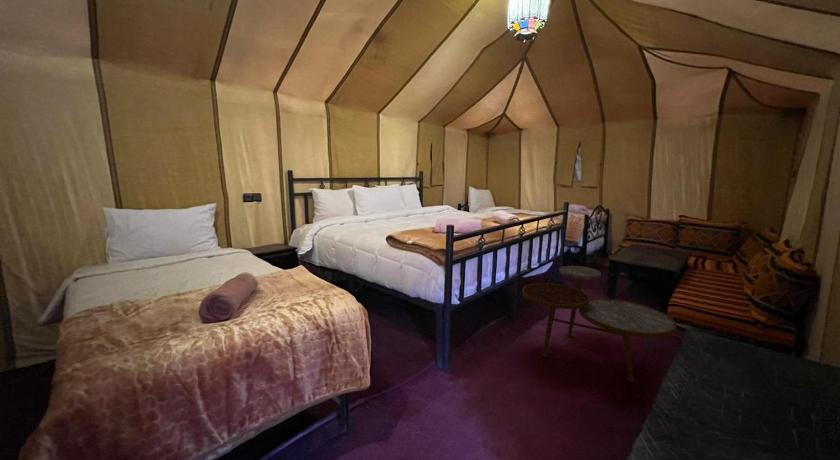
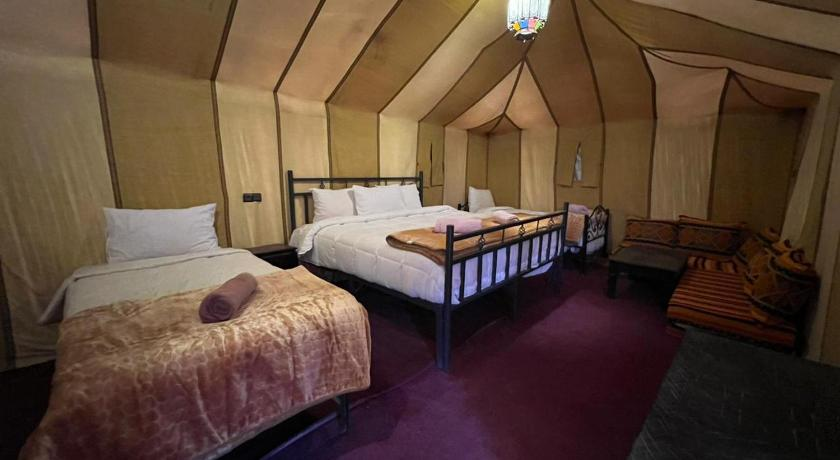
- side table (590, 320)
